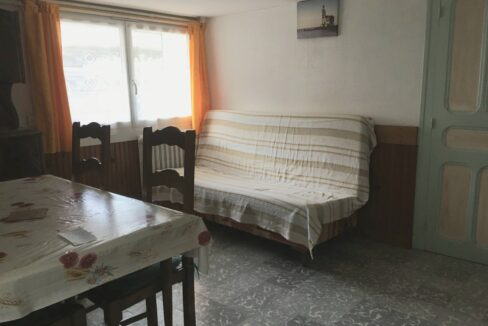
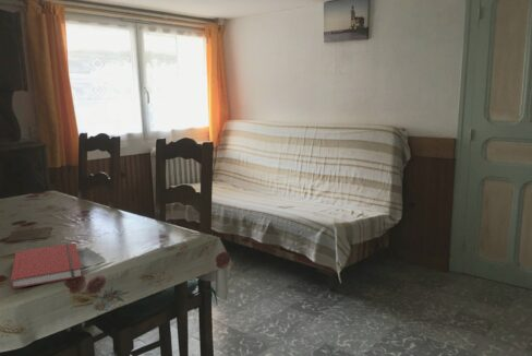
+ book (46, 263)
